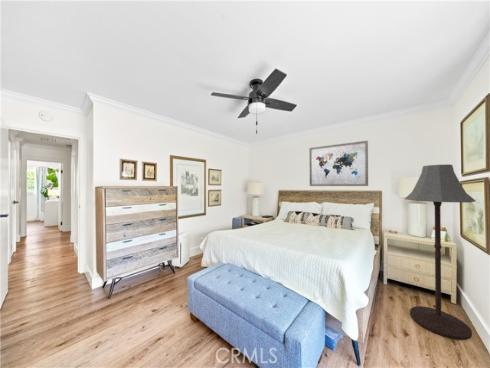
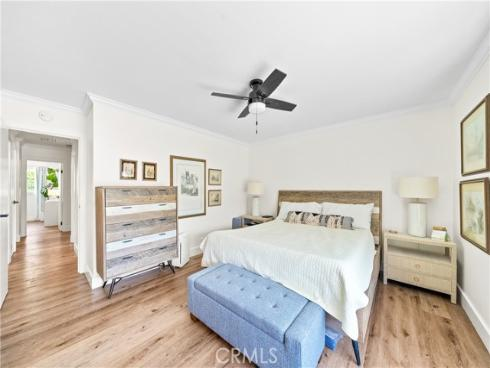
- wall art (336, 165)
- floor lamp (437, 244)
